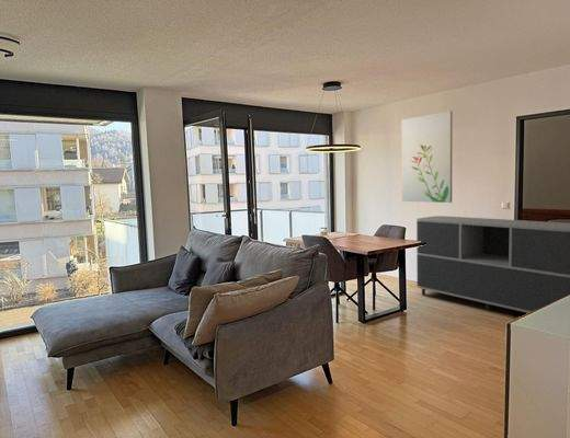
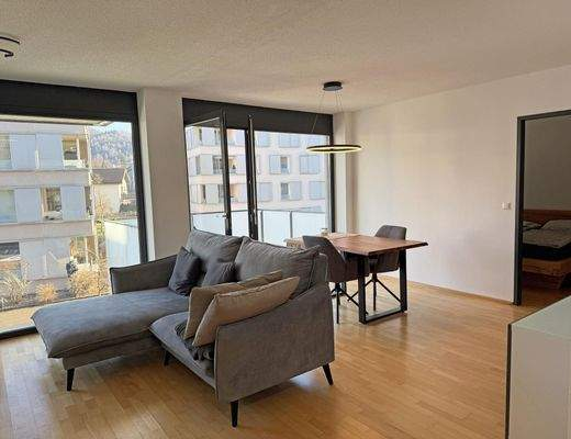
- wall art (425, 159)
- sideboard (495, 264)
